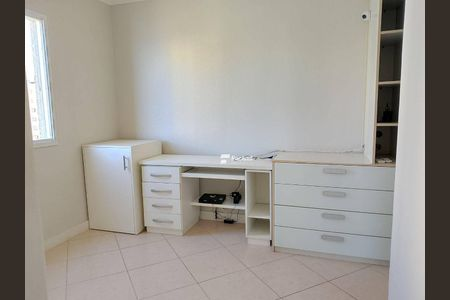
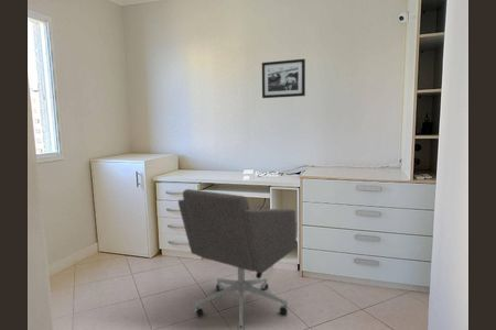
+ office chair (239, 248)
+ picture frame (282, 78)
